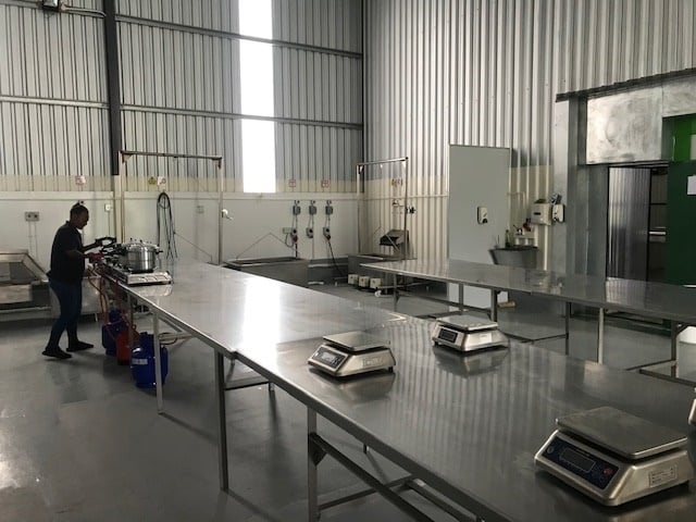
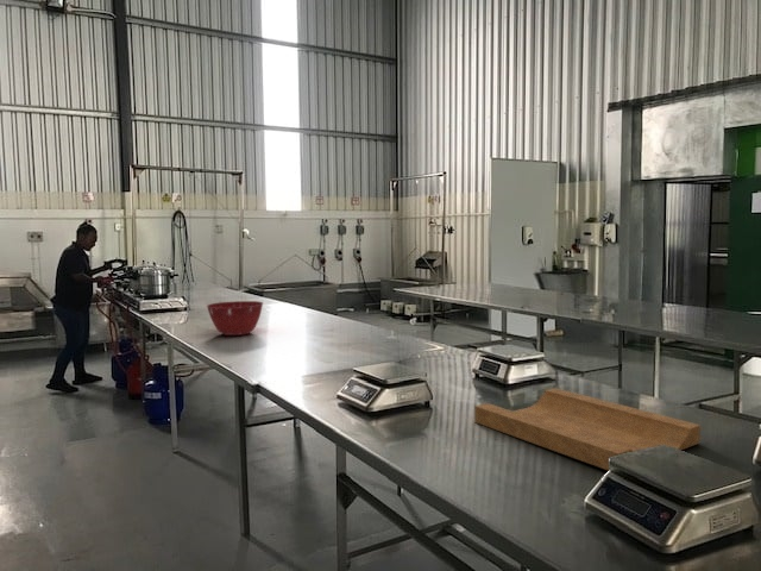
+ cutting board (580, 423)
+ mixing bowl (235, 318)
